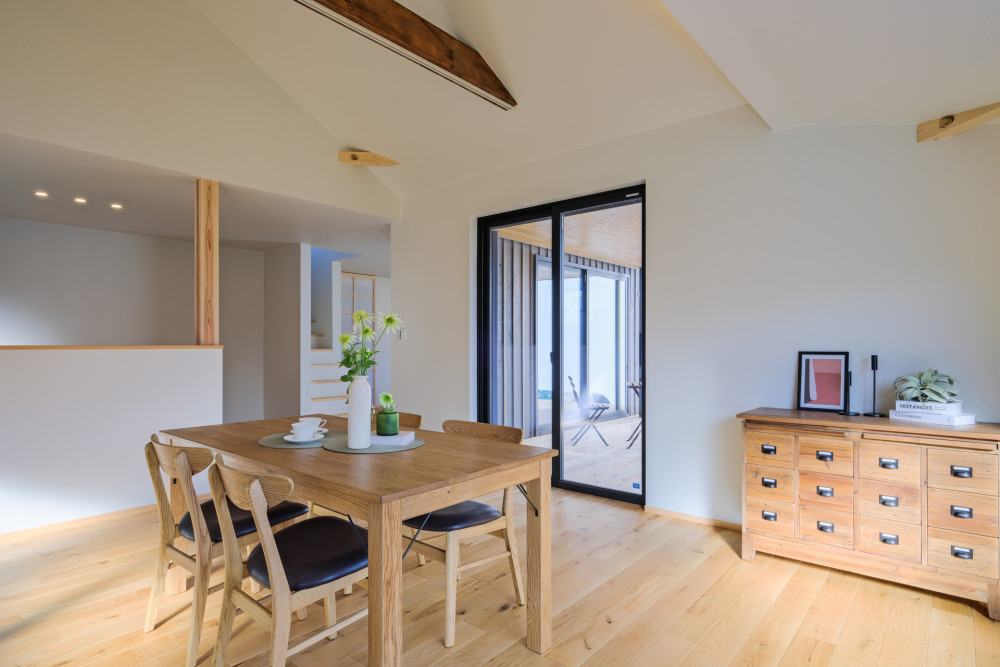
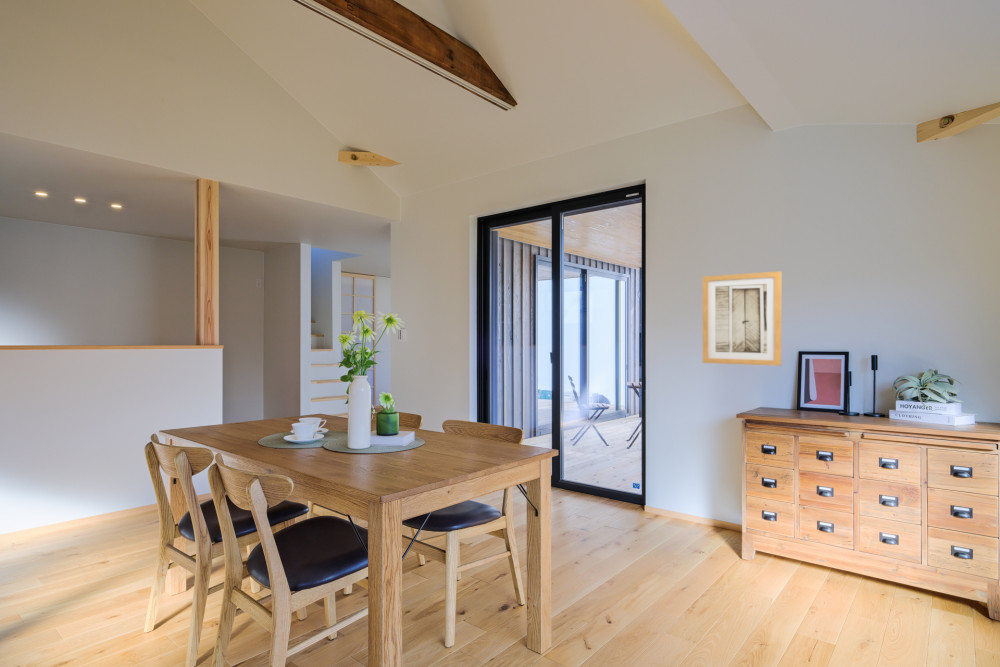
+ wall art (740, 319)
